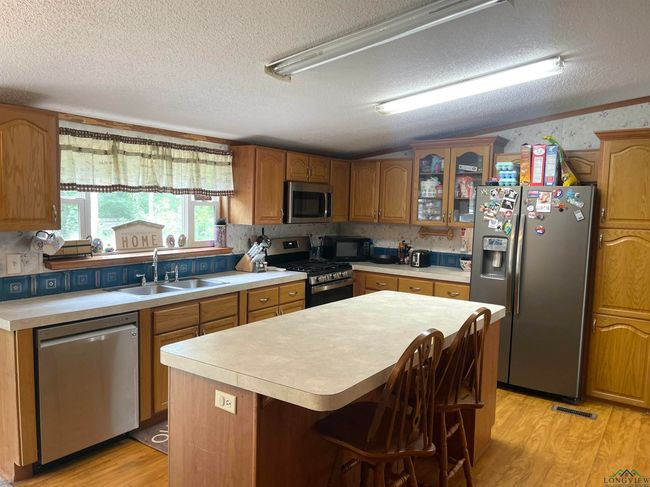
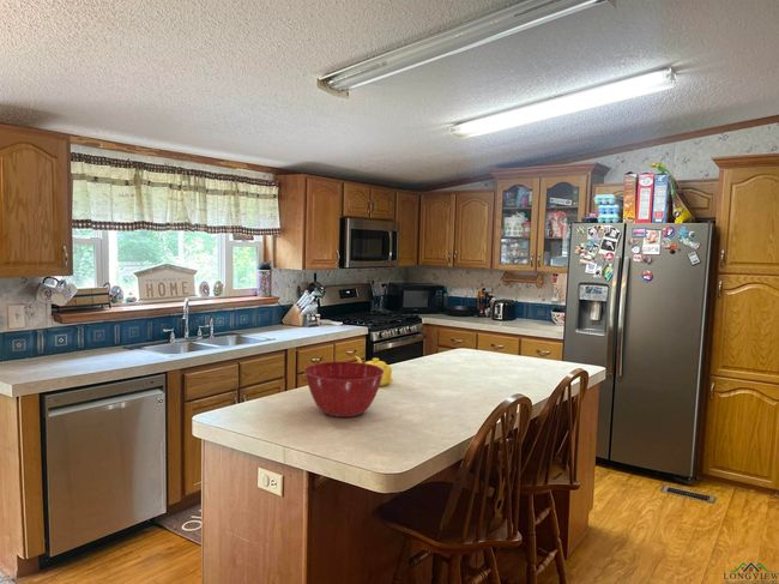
+ mixing bowl (343, 390)
+ teapot (373, 365)
